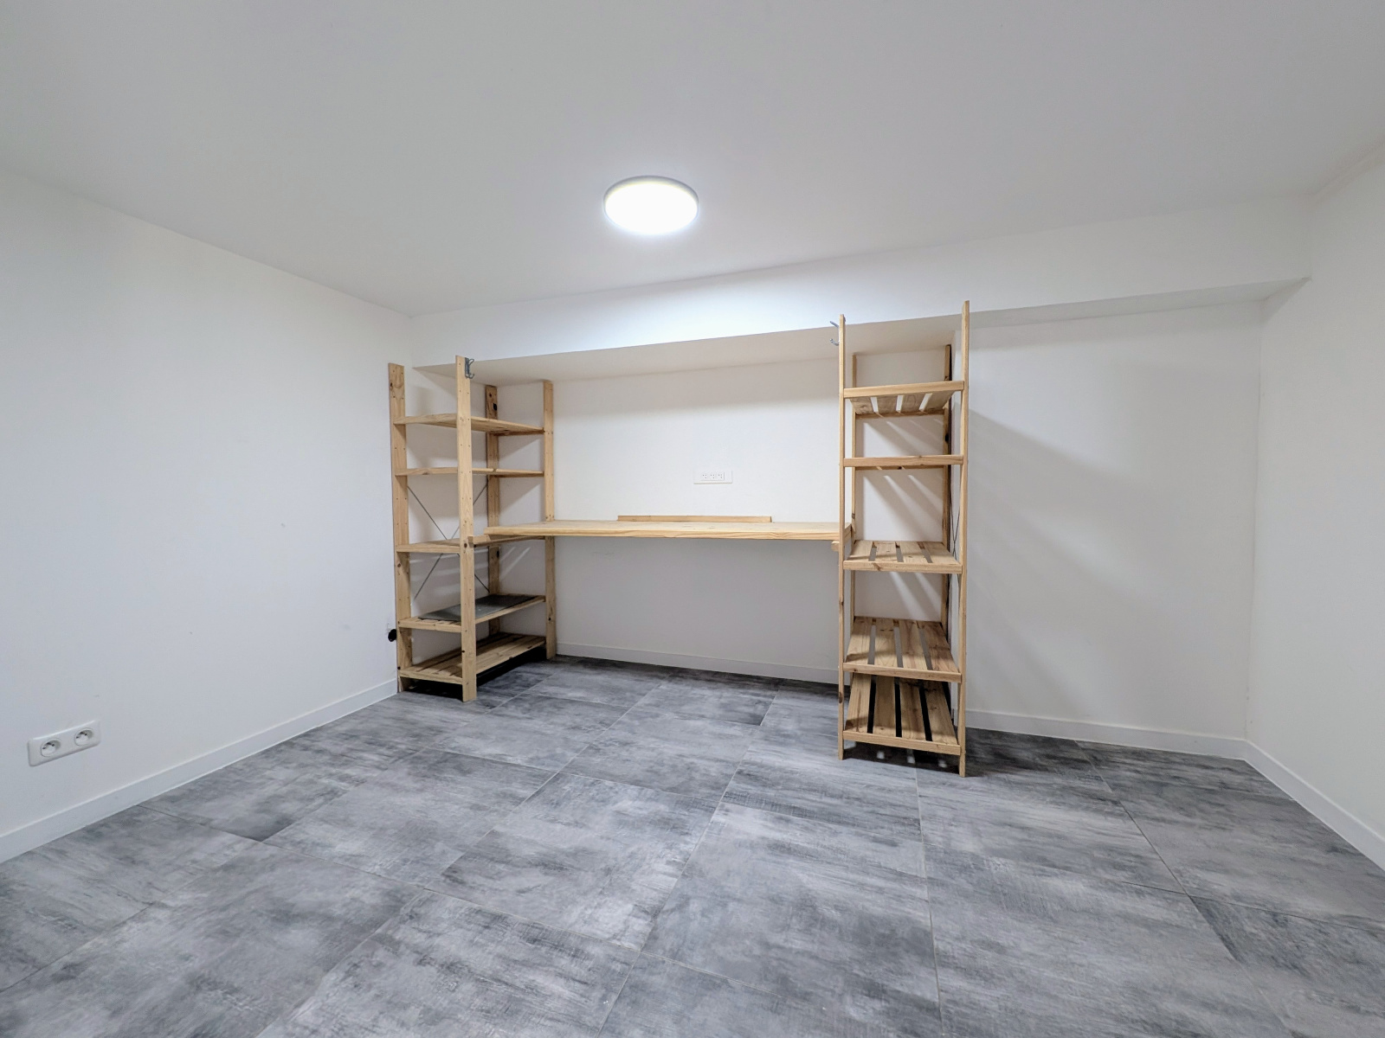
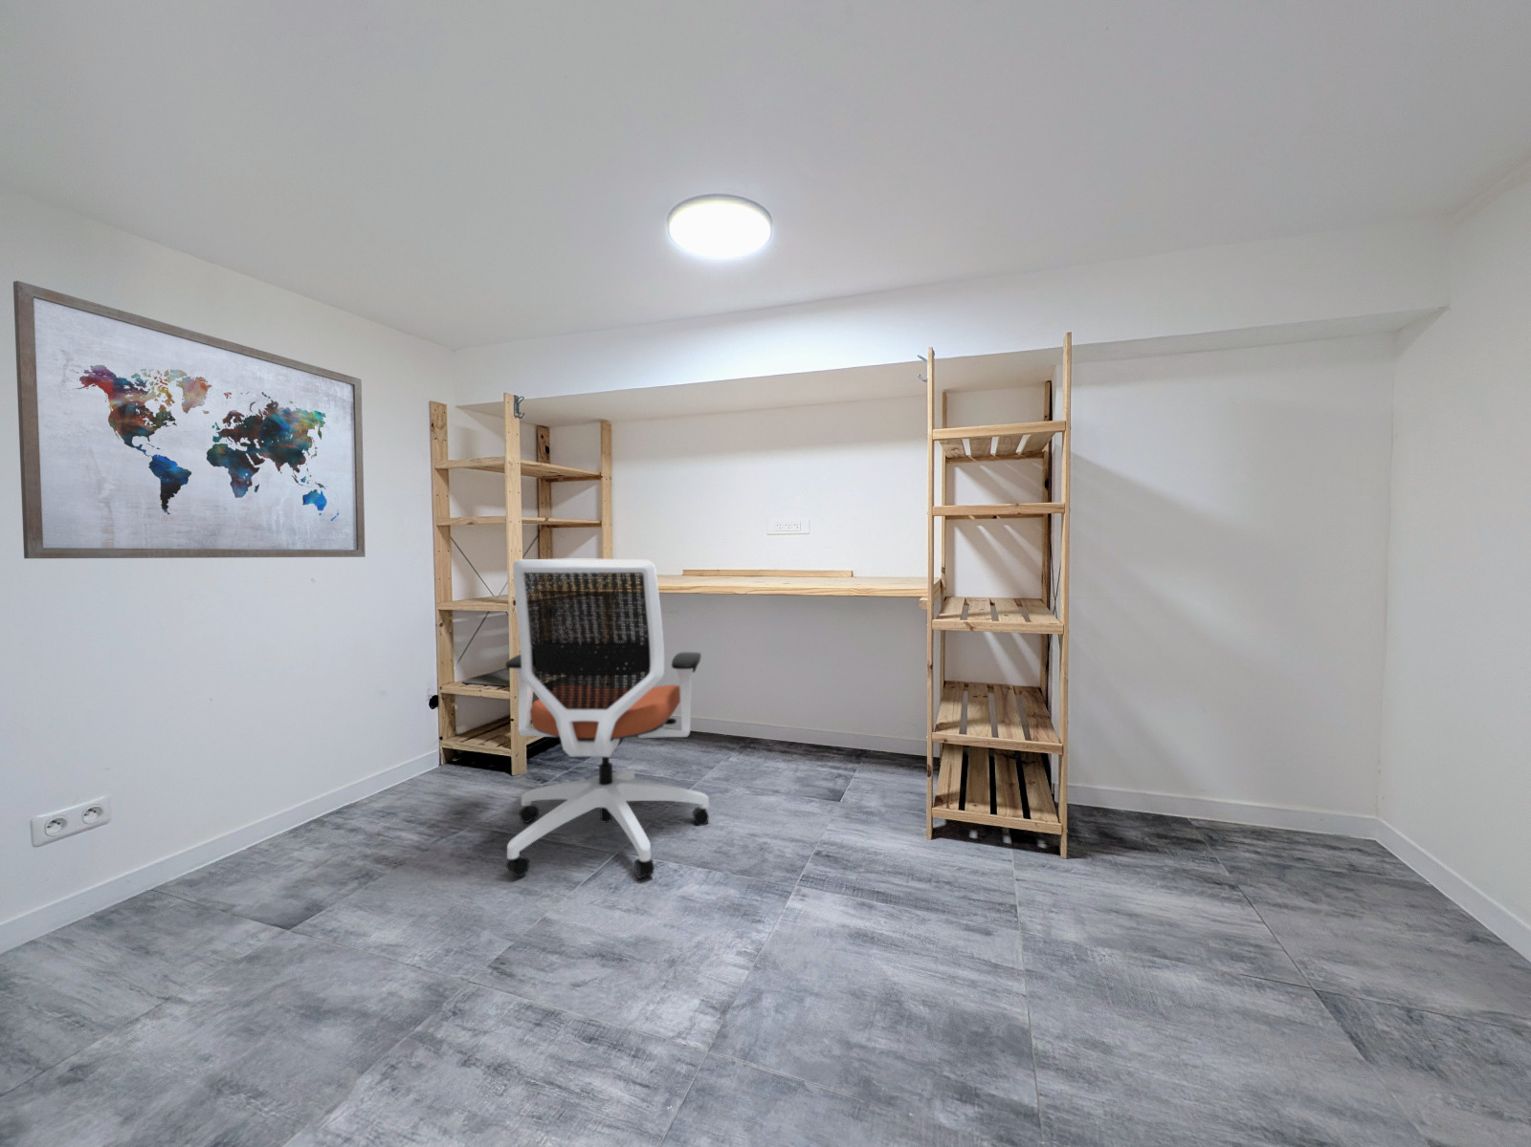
+ office chair (608, 695)
+ wall art (228, 449)
